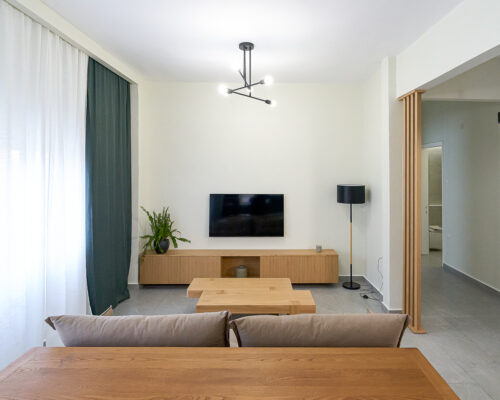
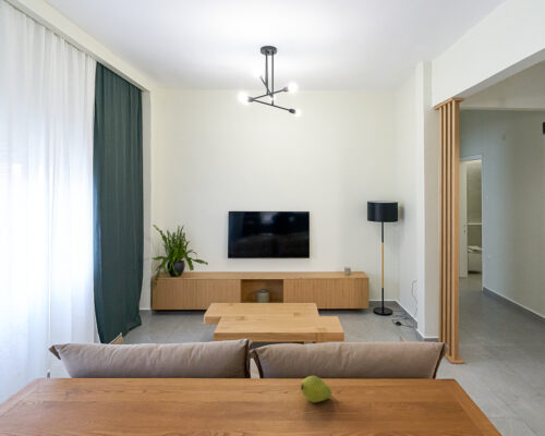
+ fruit (318, 388)
